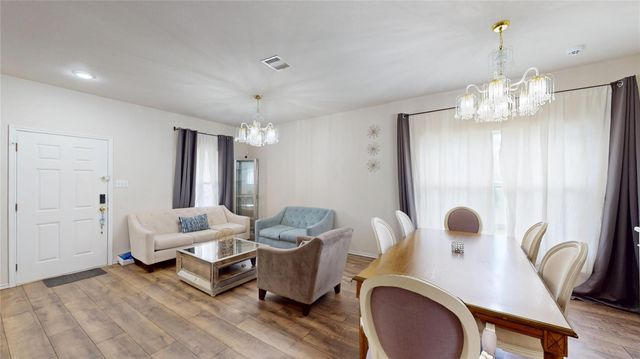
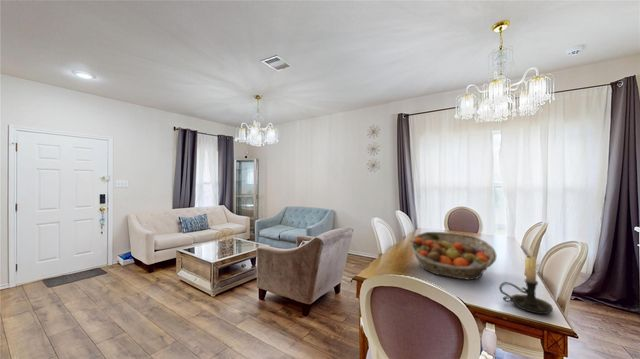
+ fruit basket (449, 253)
+ candle holder (525, 275)
